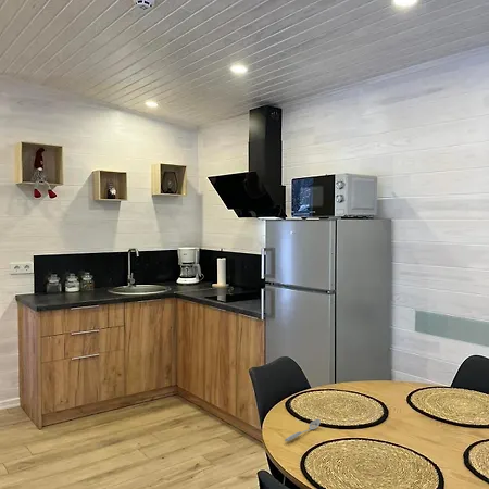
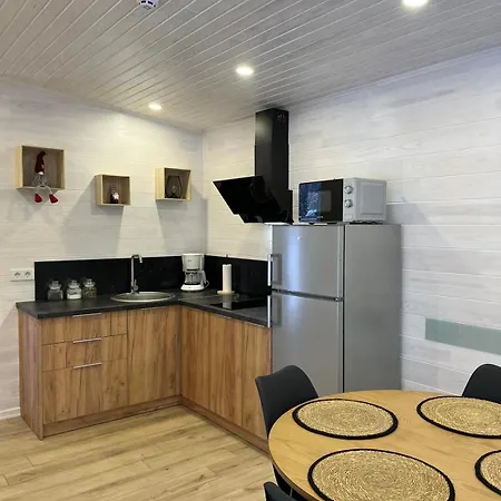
- spoon (302, 431)
